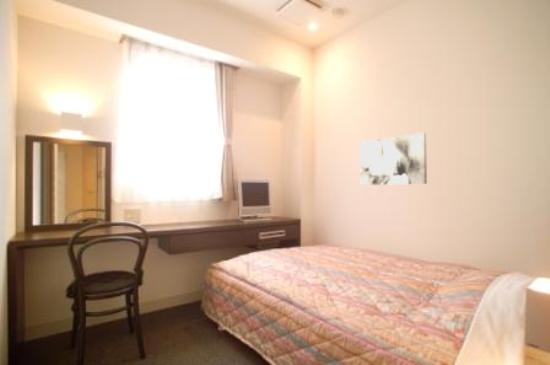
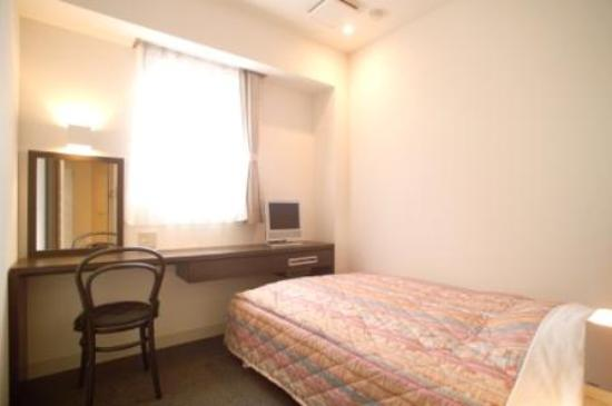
- wall art (390, 161)
